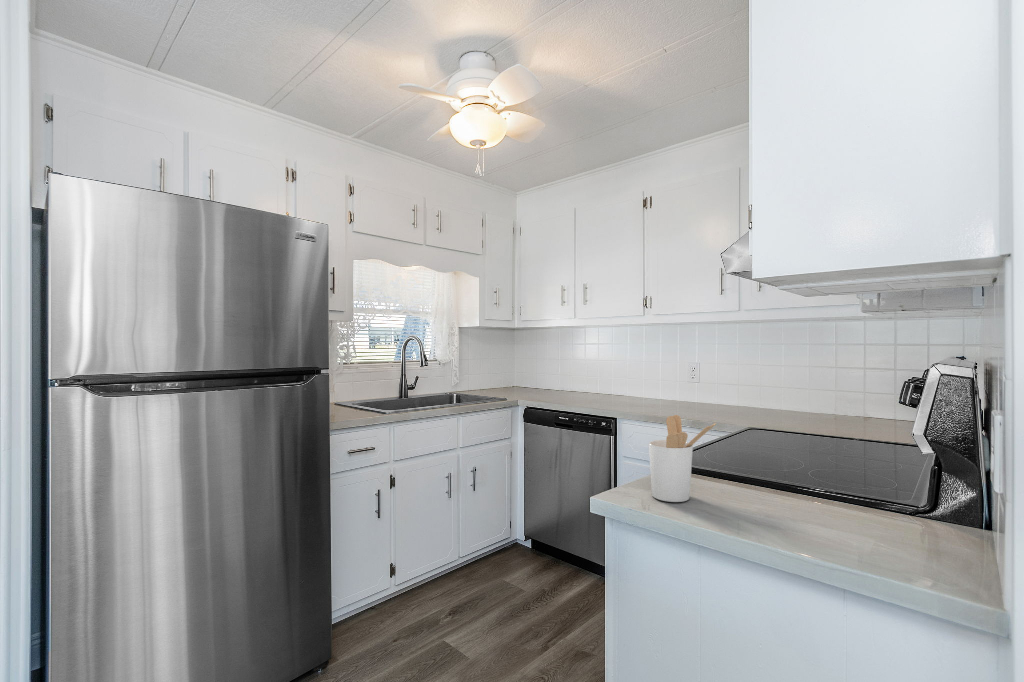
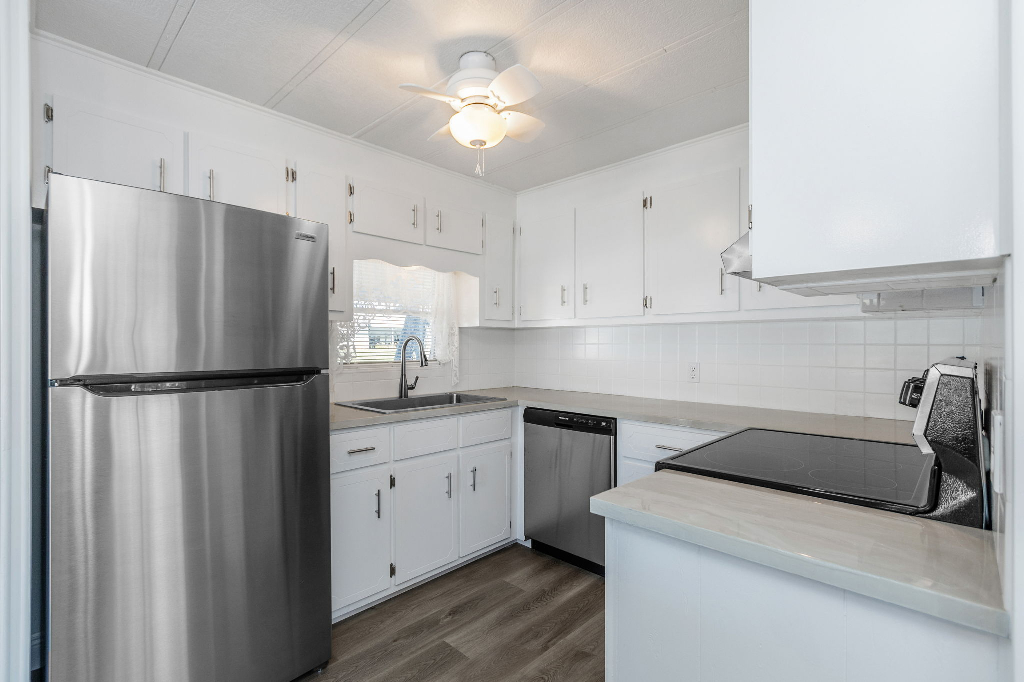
- utensil holder (682, 458)
